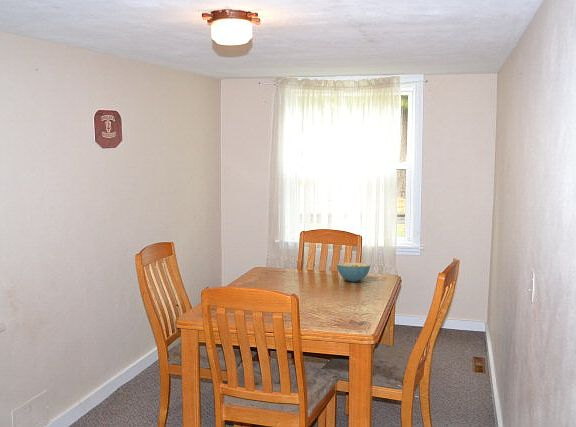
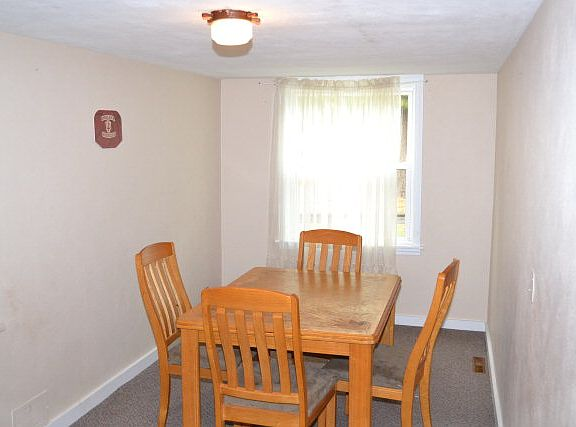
- cereal bowl (353, 272)
